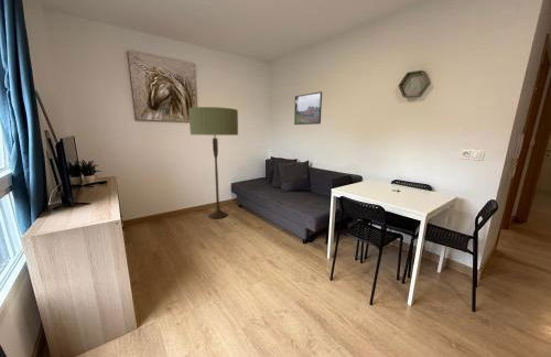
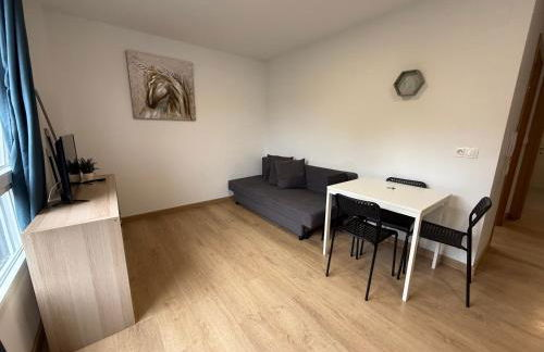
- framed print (306, 109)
- floor lamp (216, 164)
